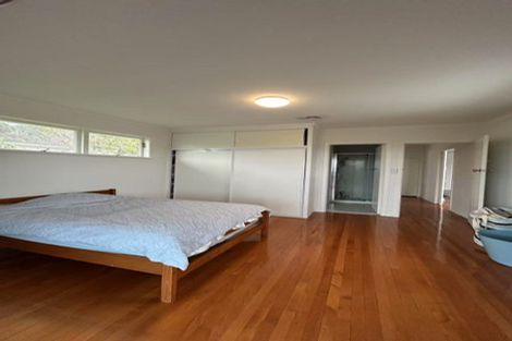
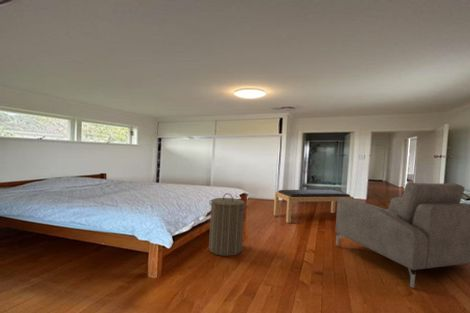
+ bench (313, 200)
+ laundry hamper (227, 221)
+ chair (403, 219)
